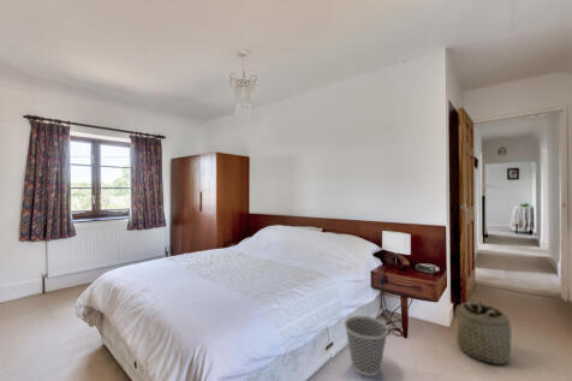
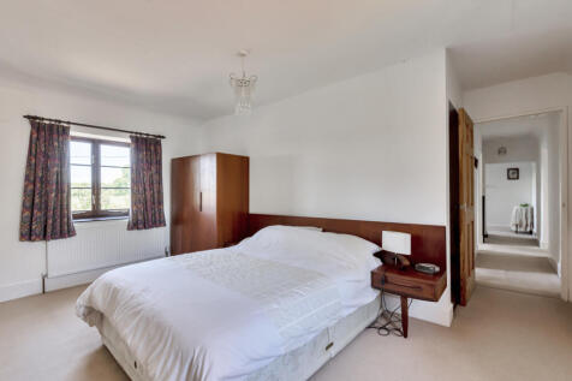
- basket (482, 327)
- wastebasket (365, 345)
